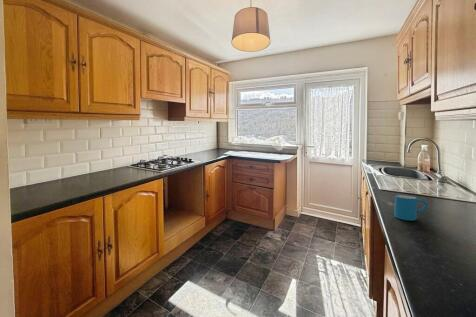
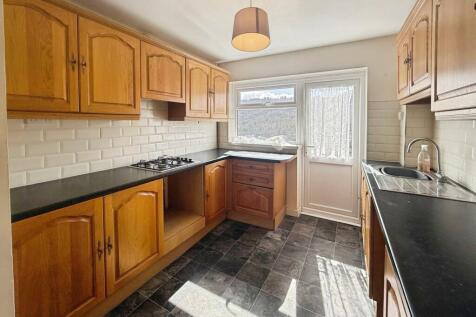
- mug (410, 207)
